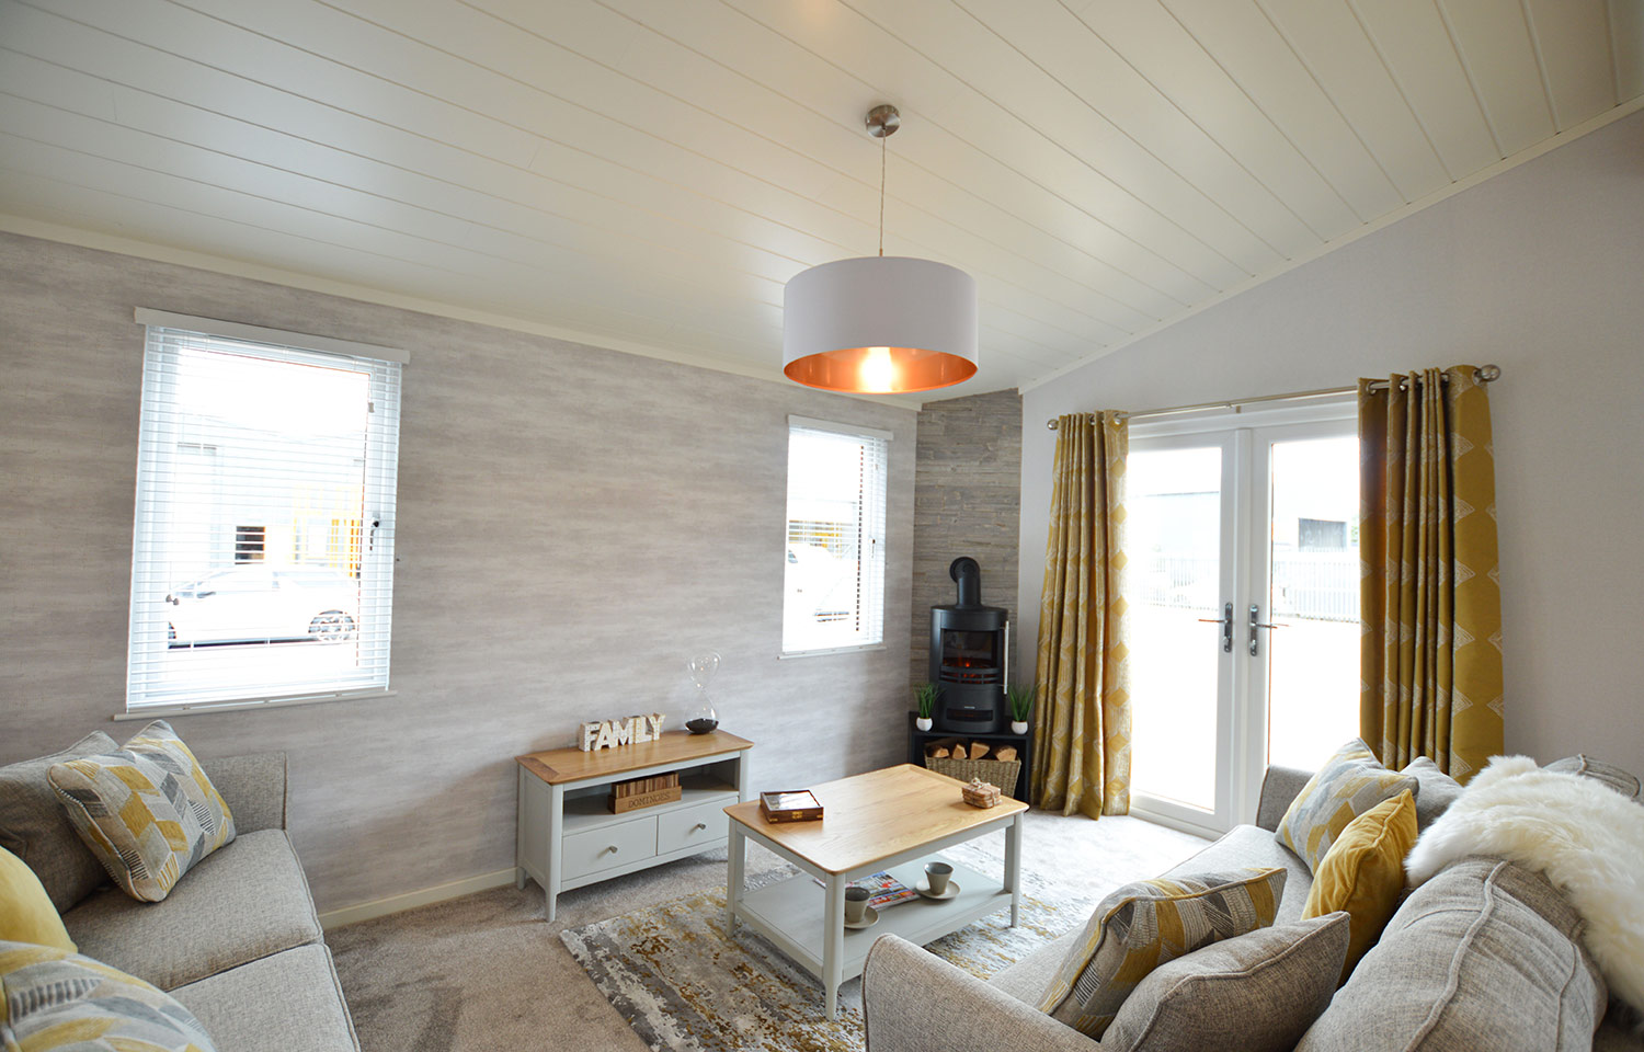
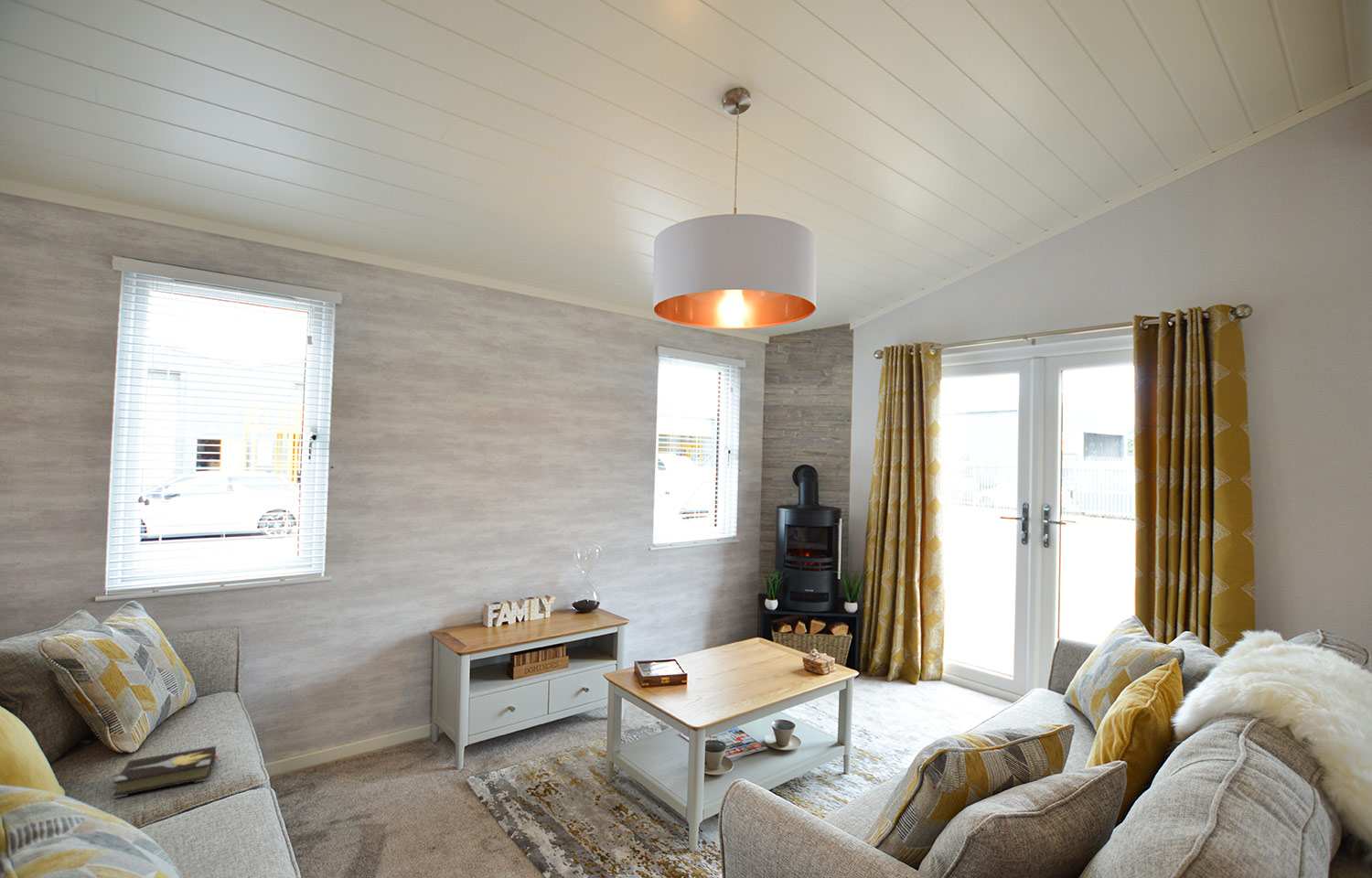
+ hardback book (167, 768)
